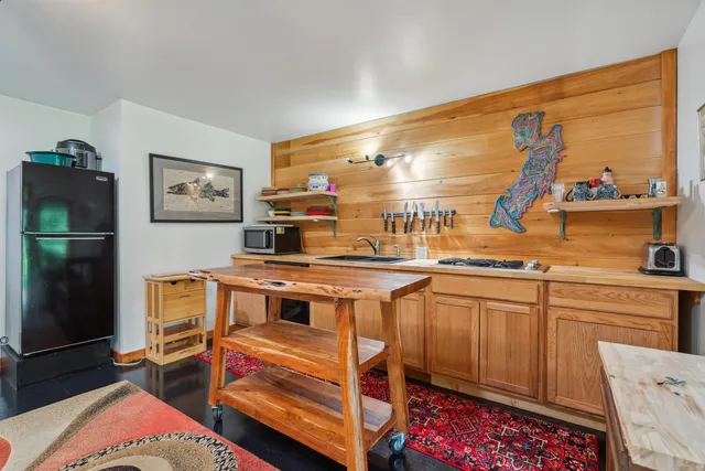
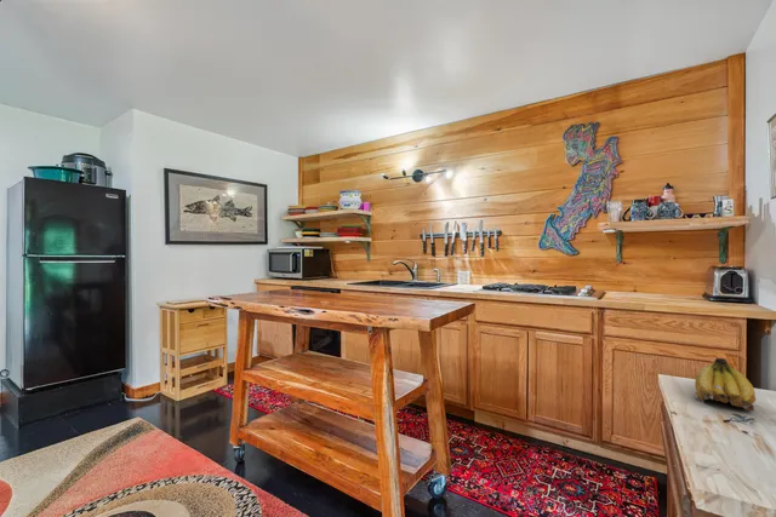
+ fruit (723, 383)
